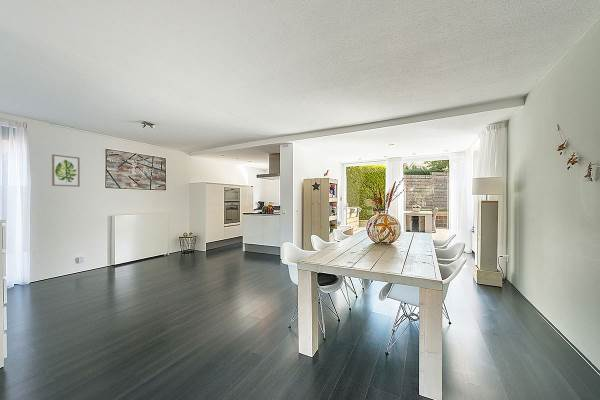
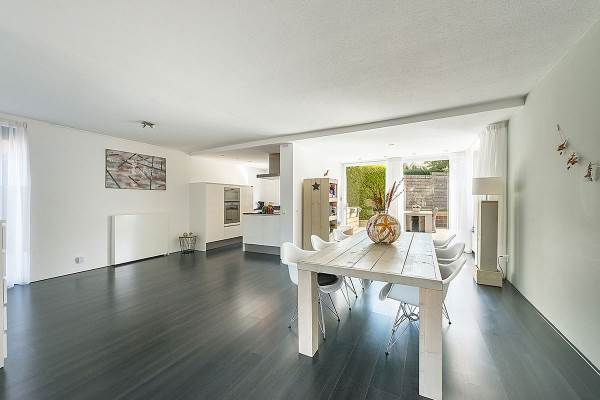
- wall art (66, 171)
